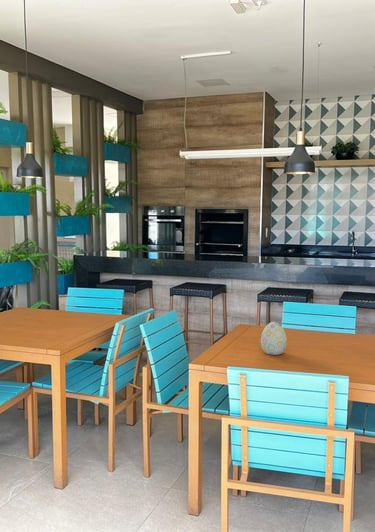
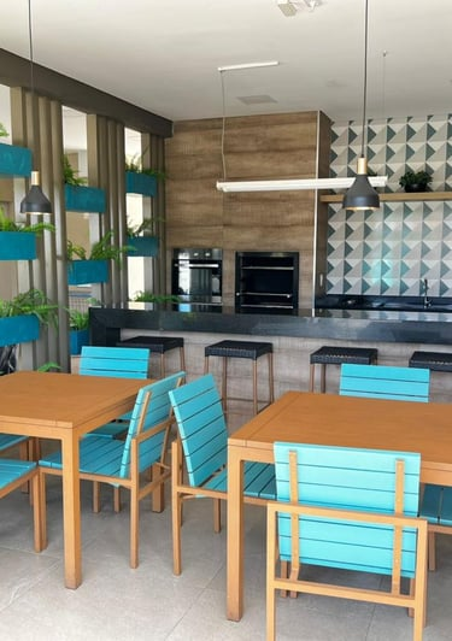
- decorative egg (273, 337)
